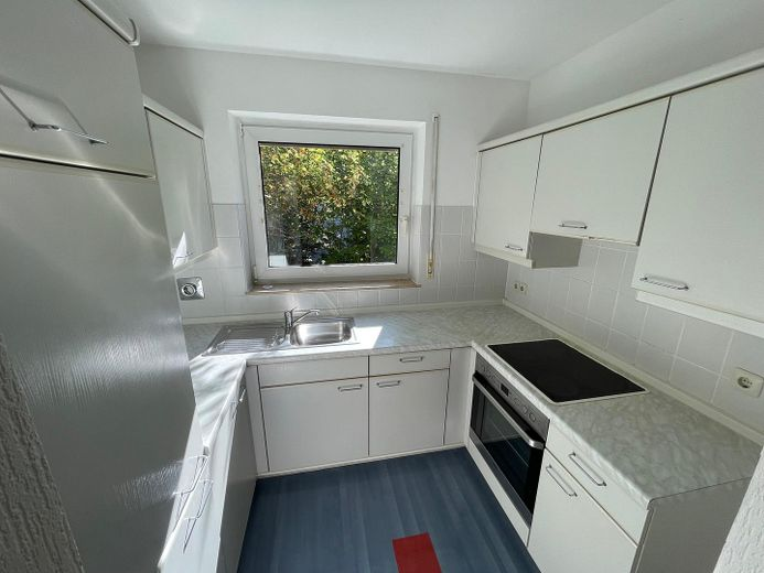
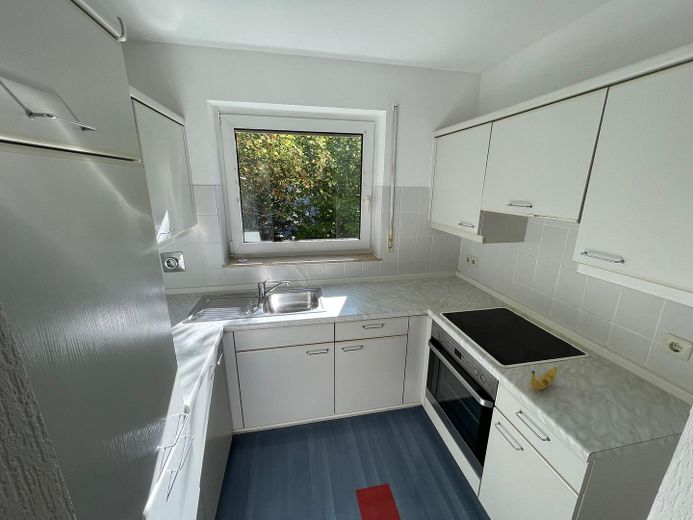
+ banana (544, 375)
